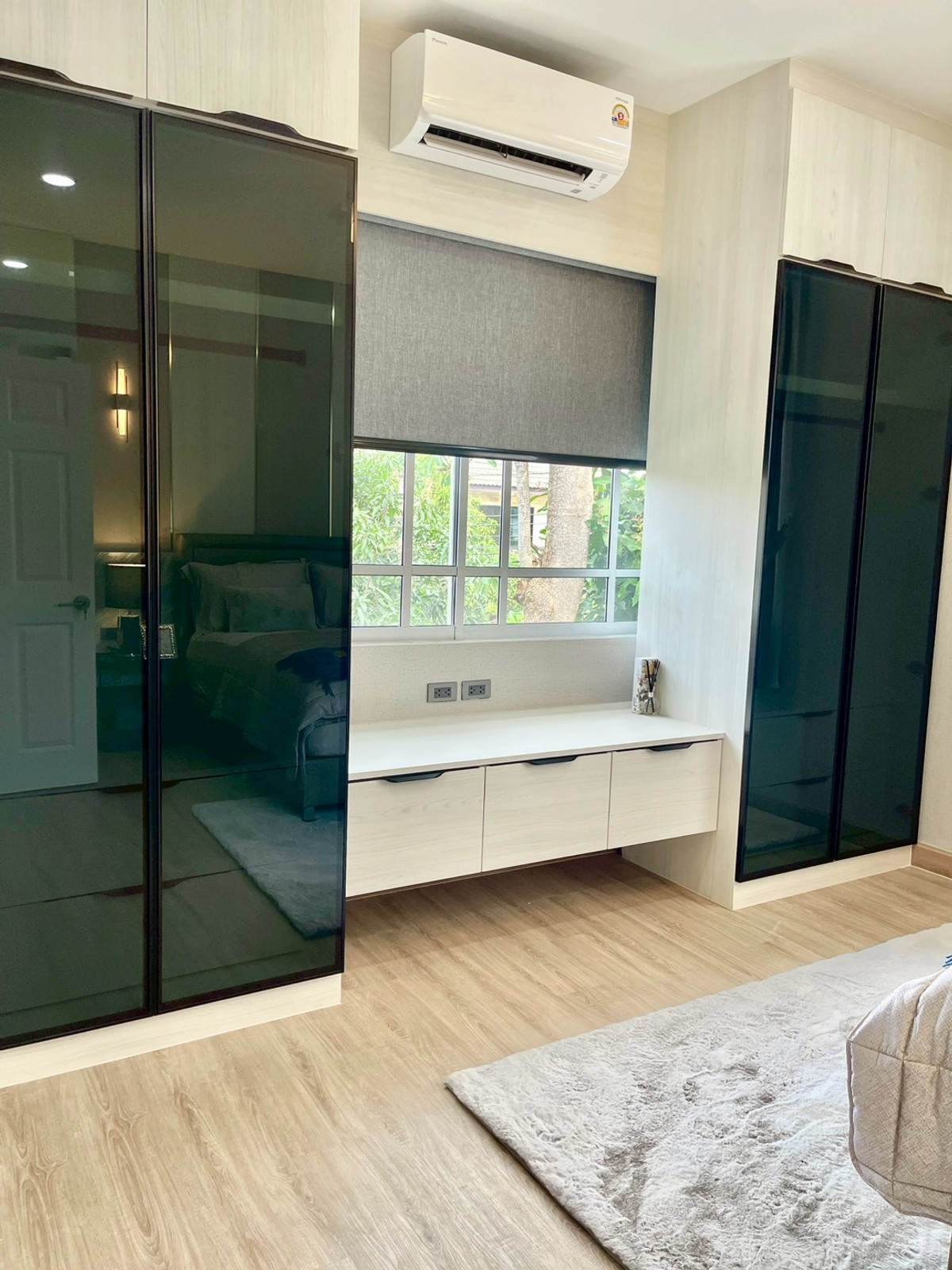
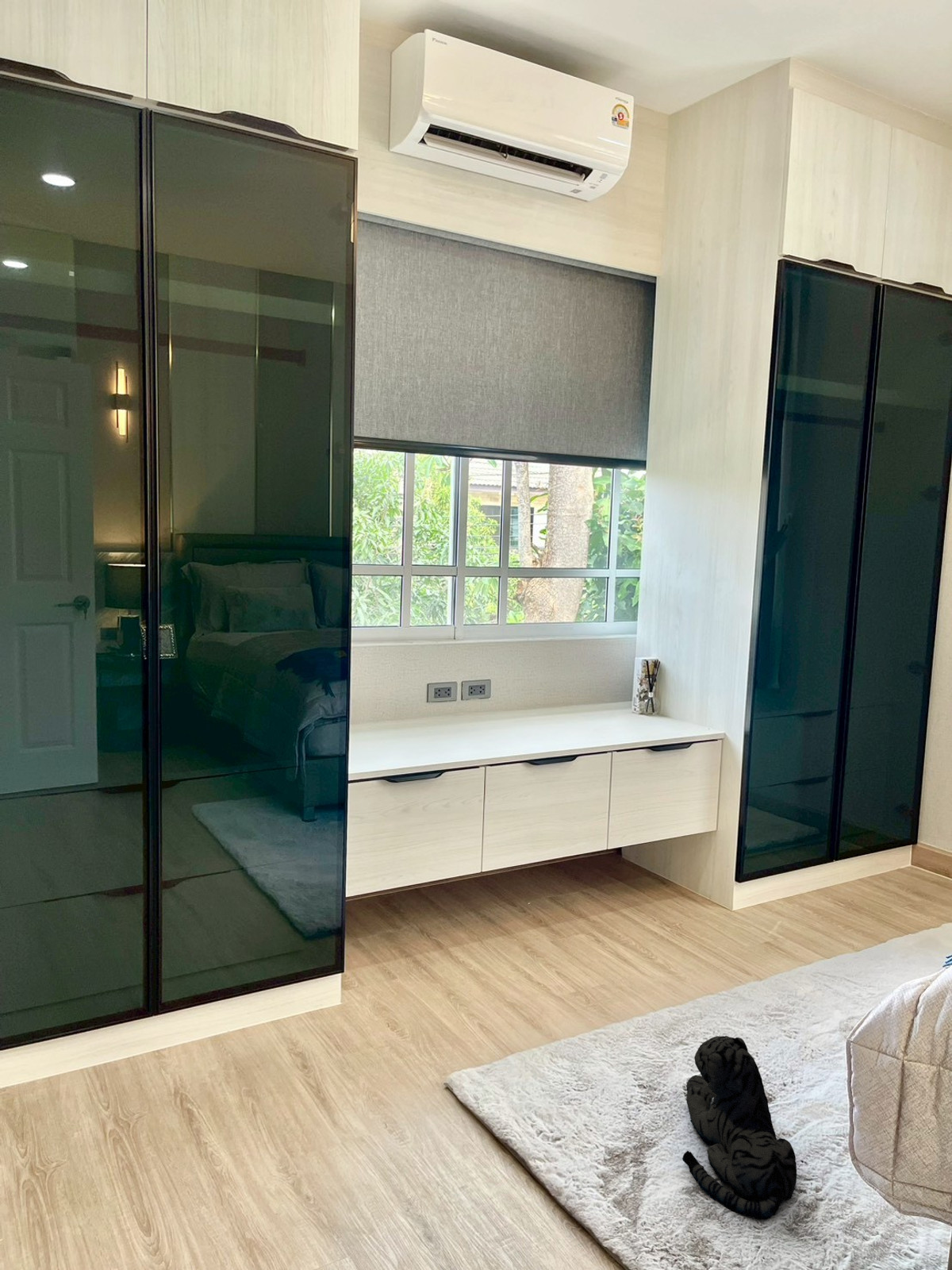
+ plush toy (727, 1099)
